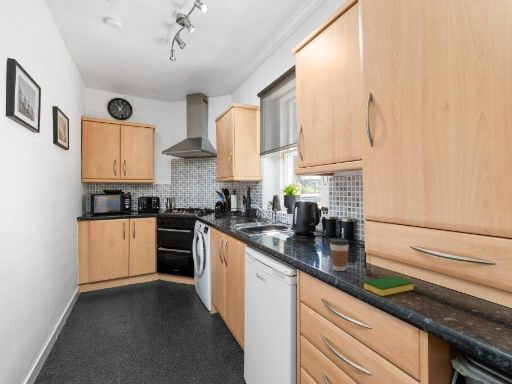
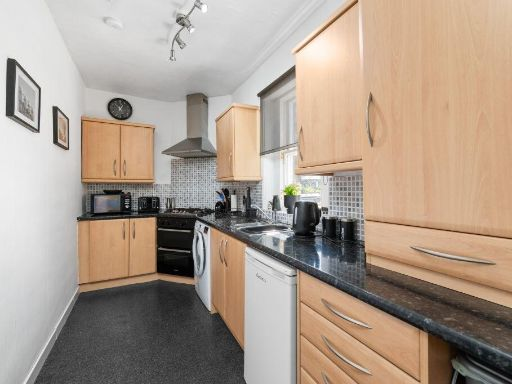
- dish sponge (388, 285)
- coffee cup (339, 254)
